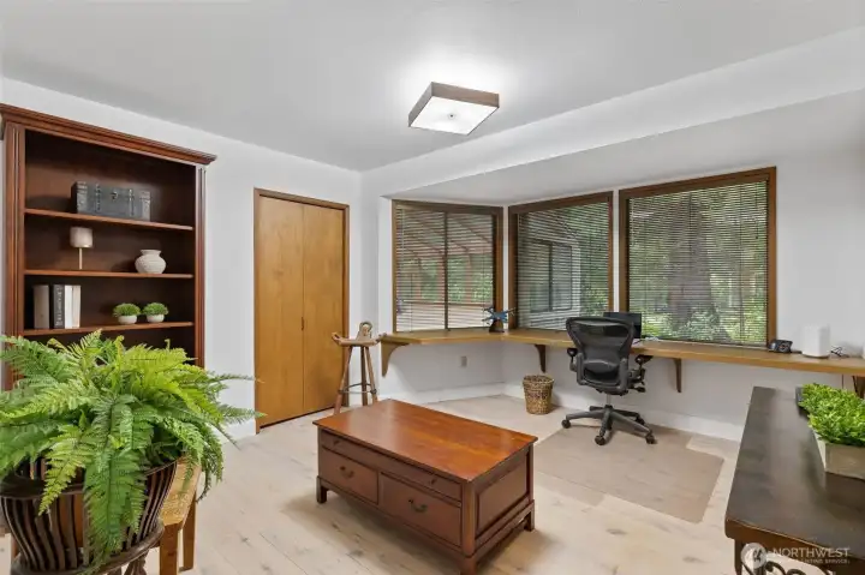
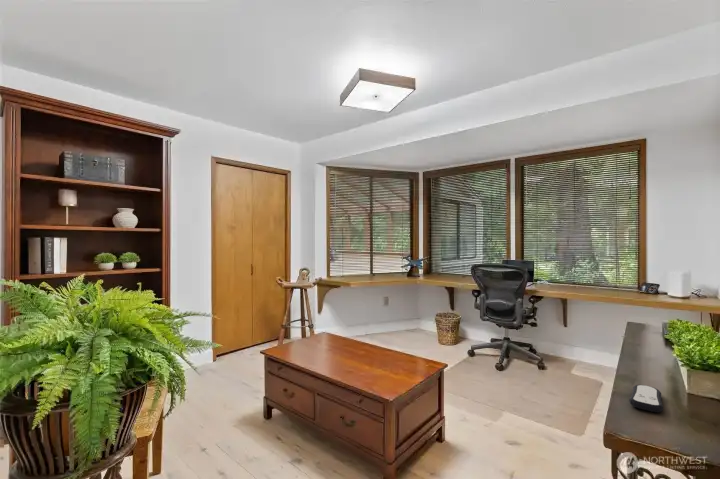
+ remote control (646, 397)
